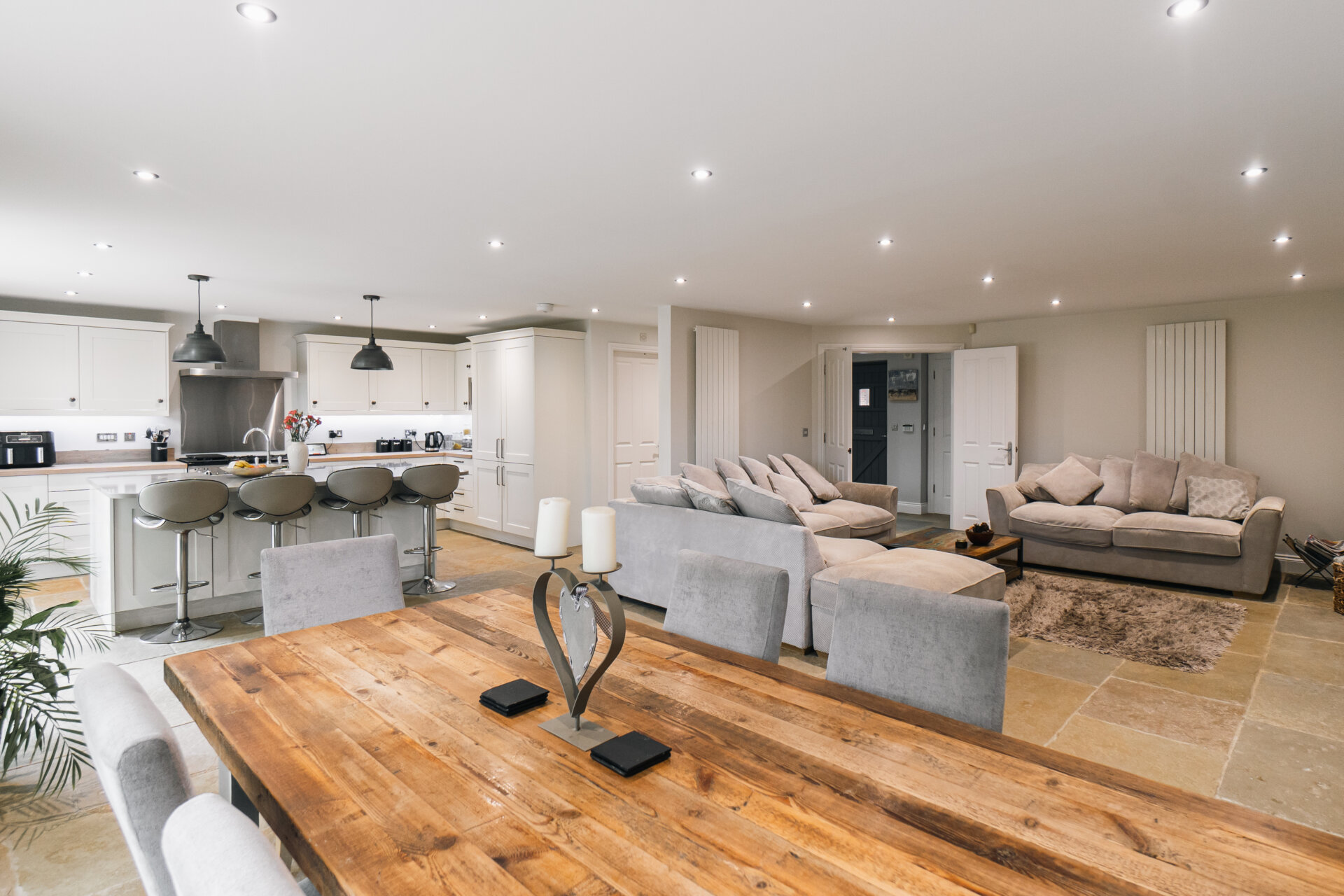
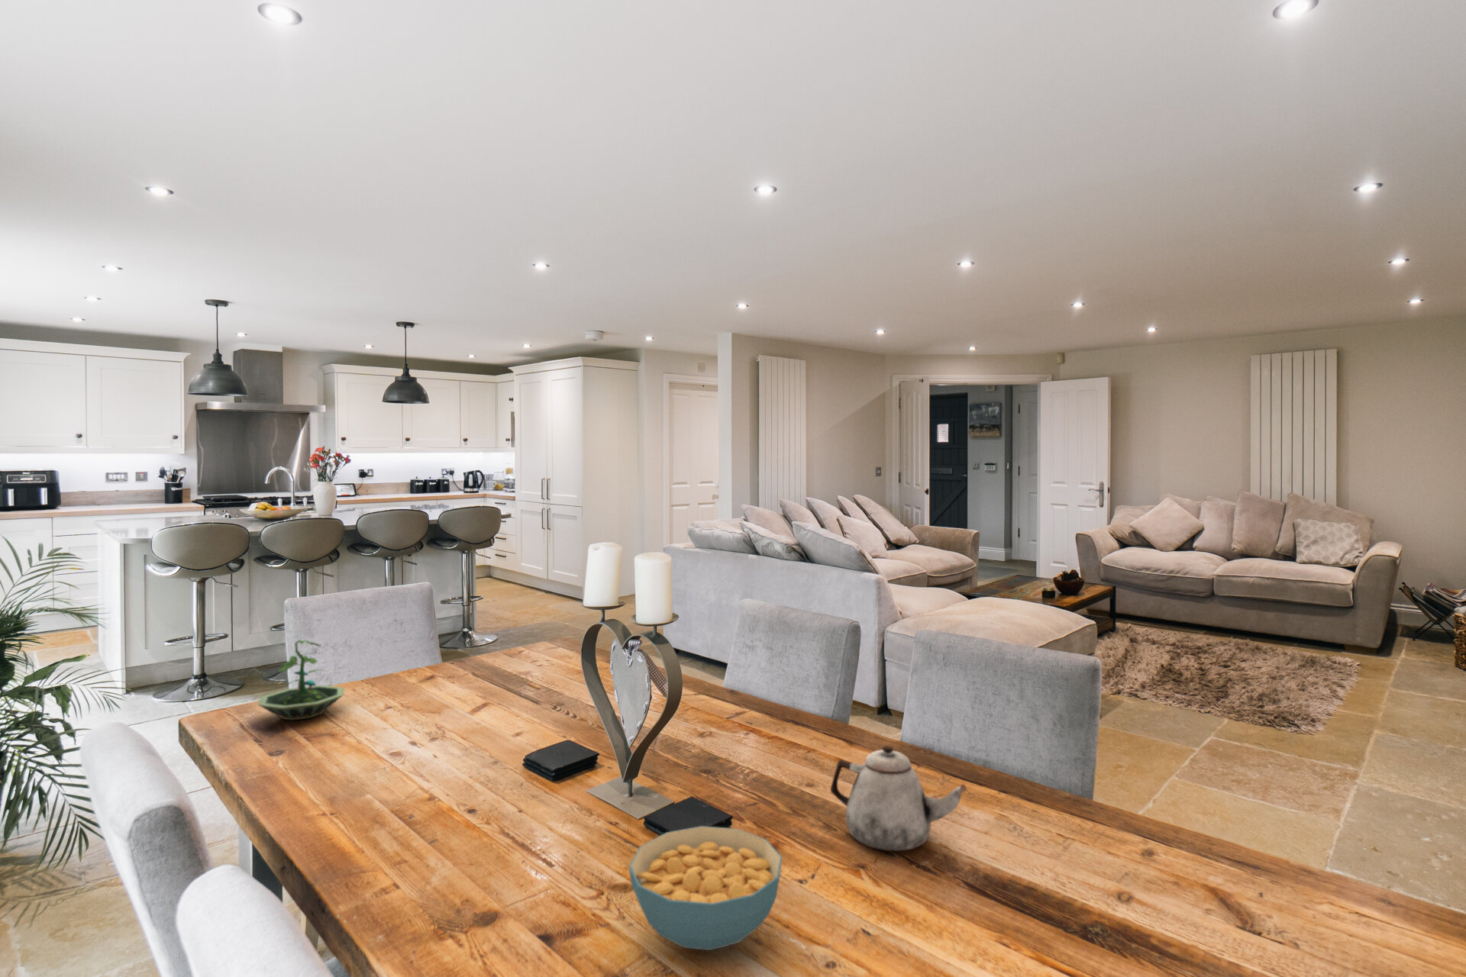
+ cereal bowl (707, 898)
+ terrarium (301, 654)
+ teapot (897, 793)
